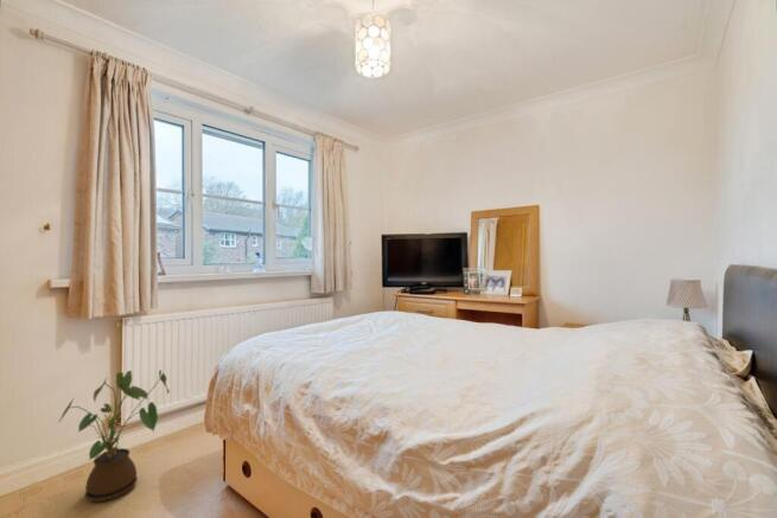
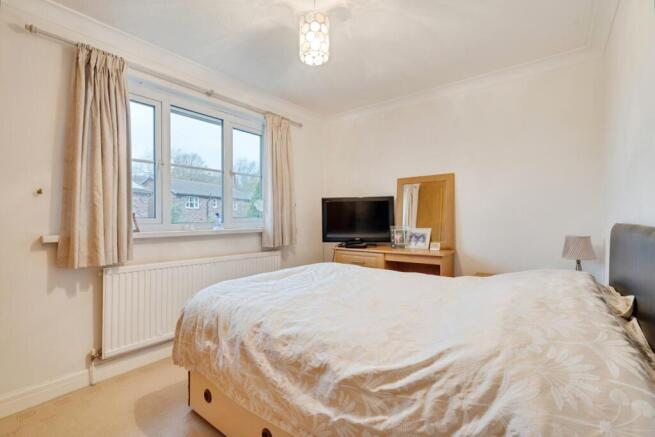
- house plant (120, 433)
